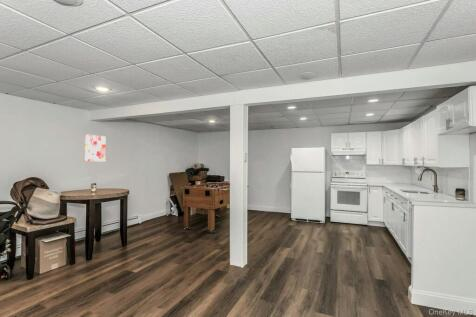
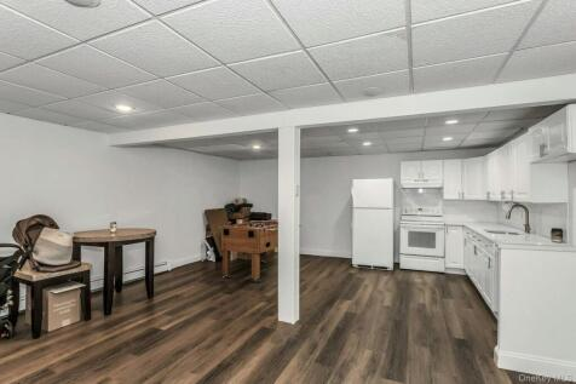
- wall art (95, 148)
